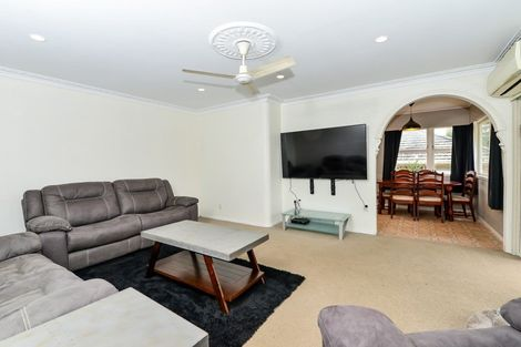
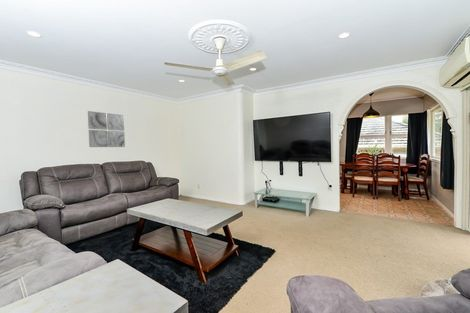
+ wall art (108, 129)
